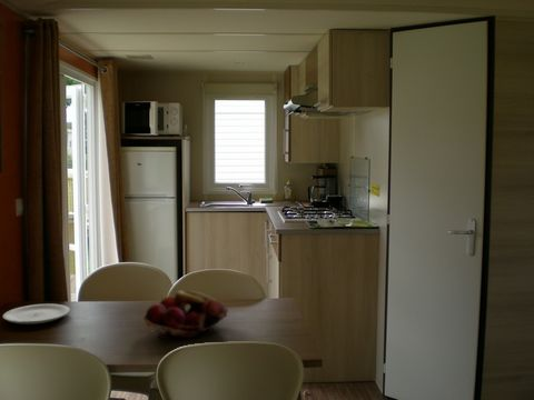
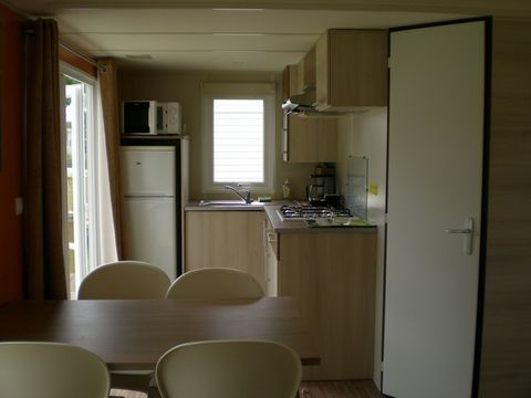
- fruit basket (186, 311)
- plate (37, 314)
